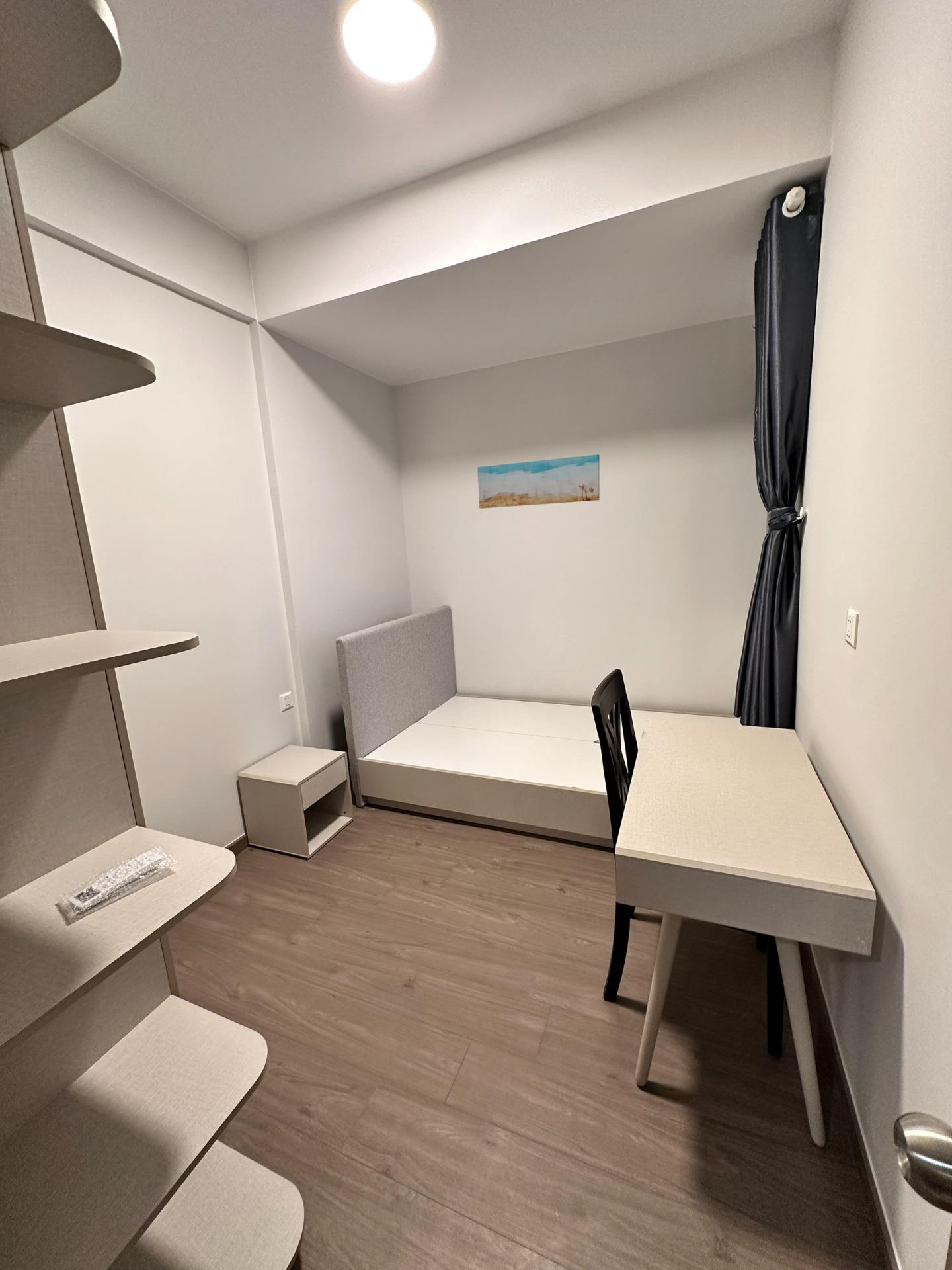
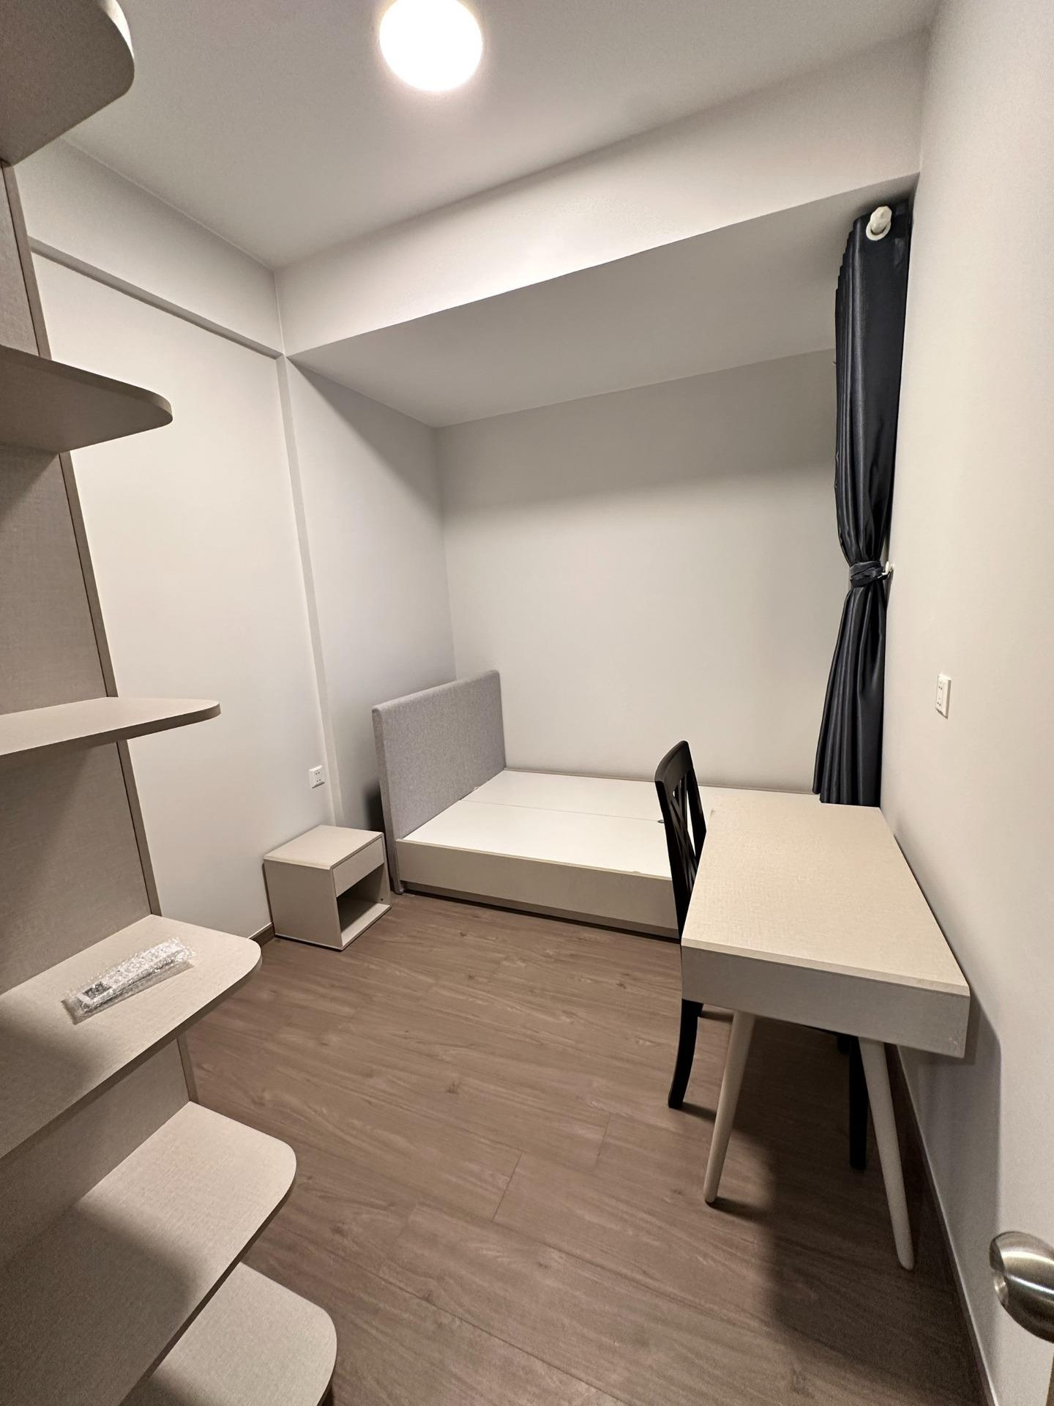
- wall art (536, 483)
